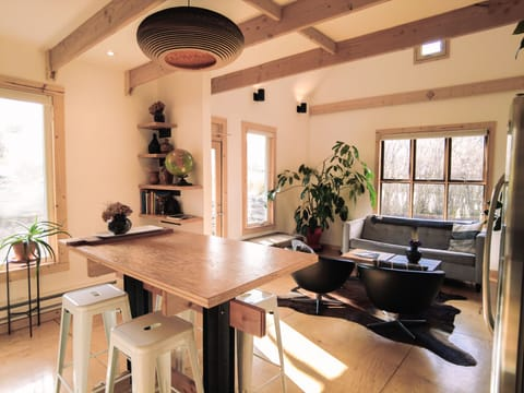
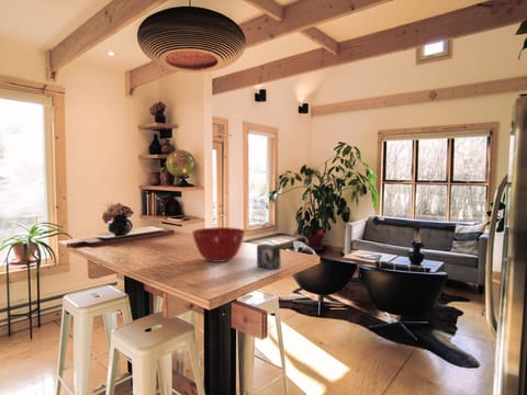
+ small box (268, 256)
+ mixing bowl (218, 245)
